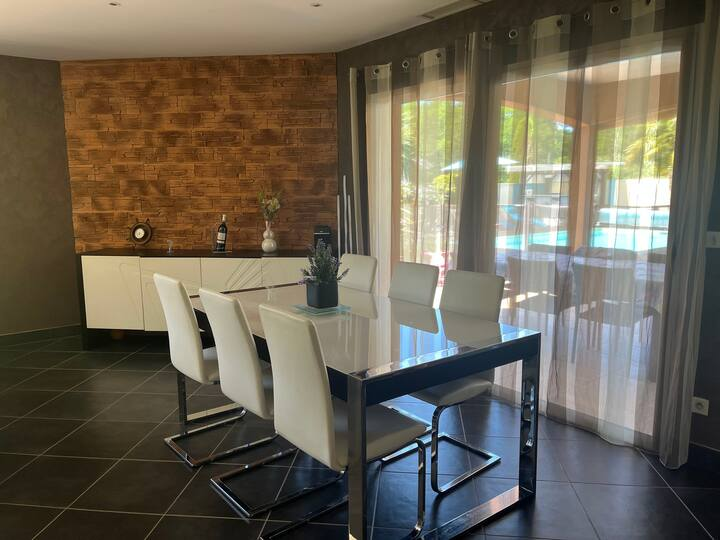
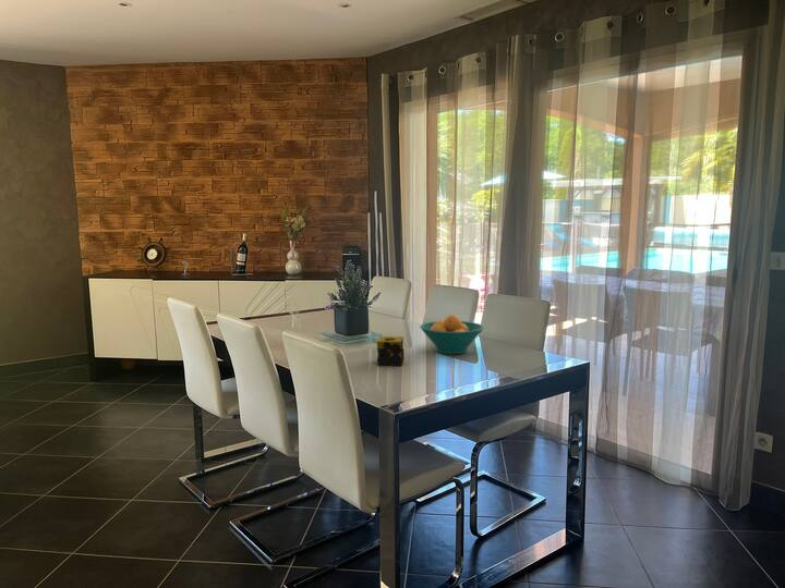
+ candle (390, 351)
+ fruit bowl (451, 332)
